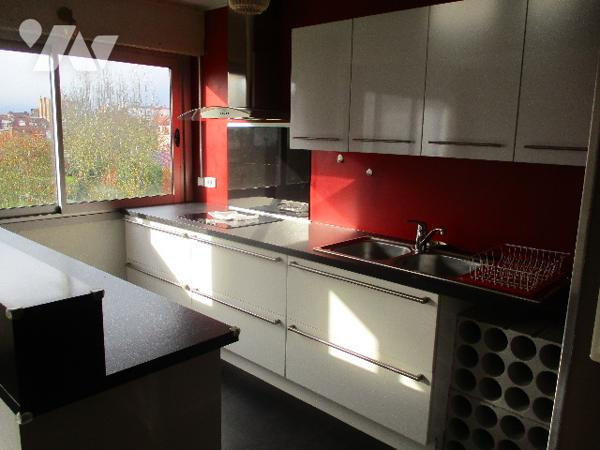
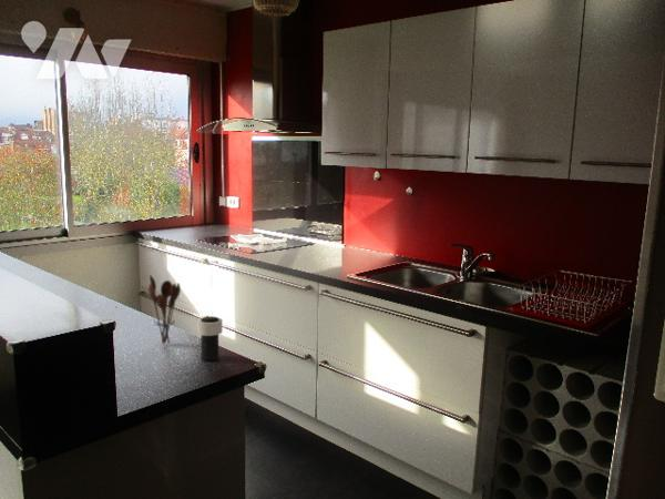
+ utensil holder (162, 309)
+ cup (209, 338)
